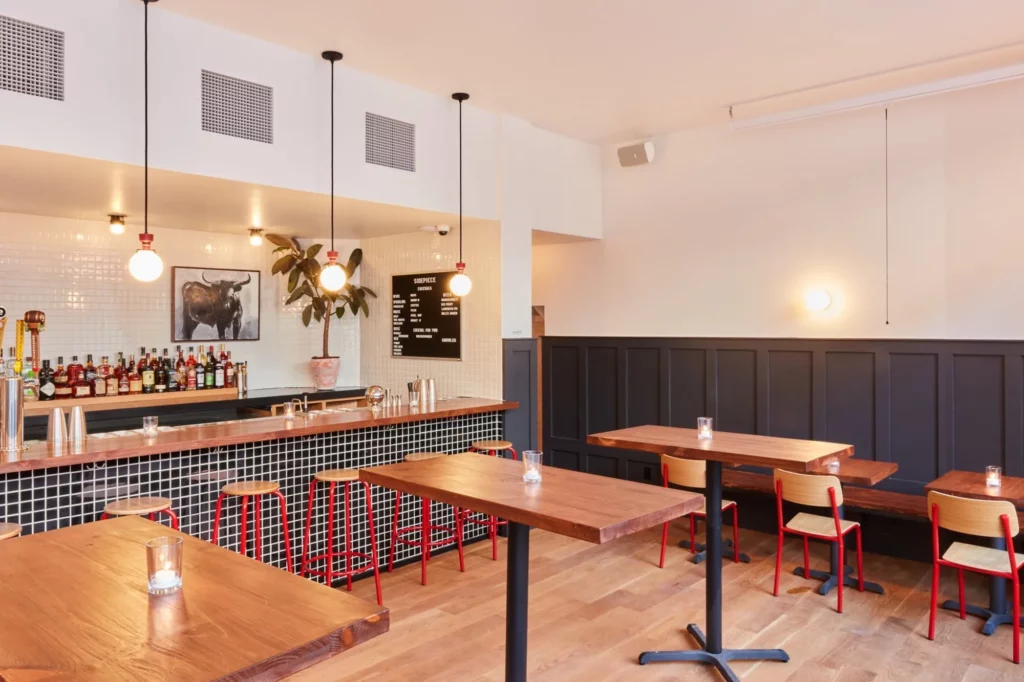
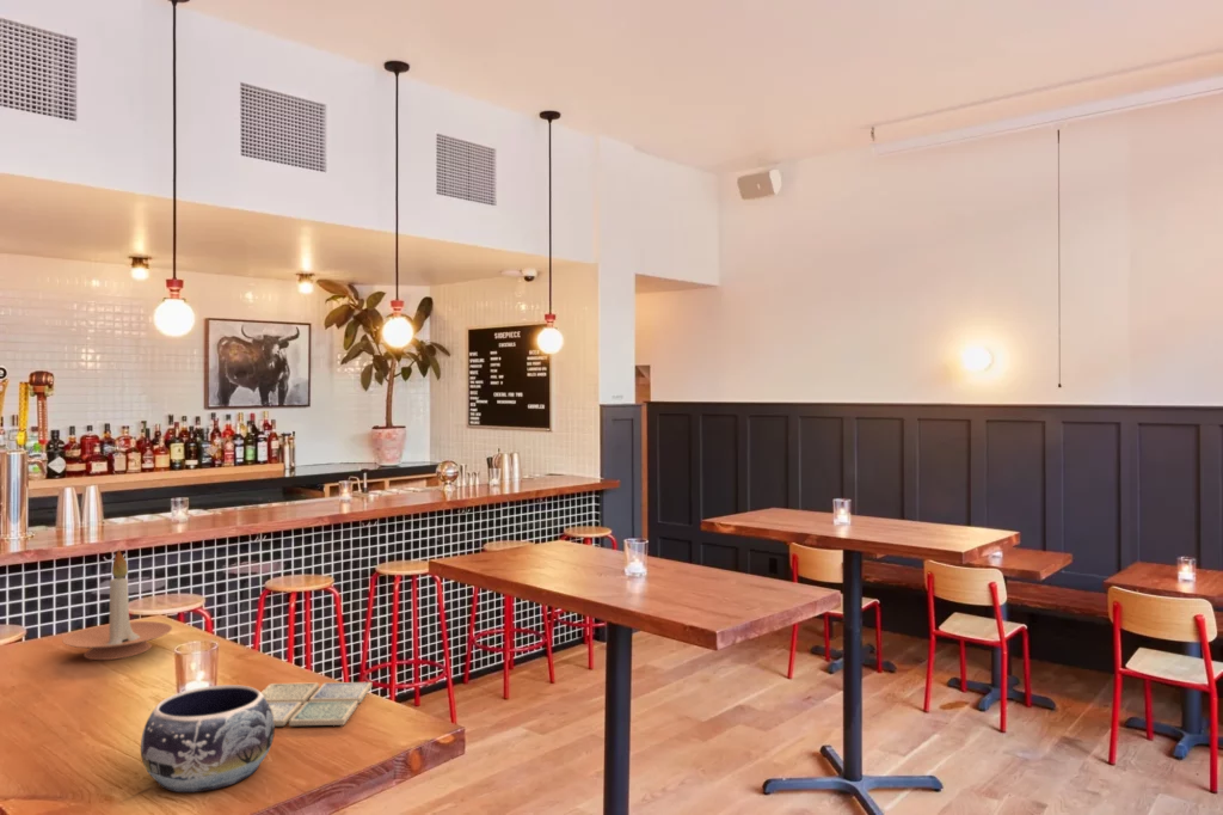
+ drink coaster (305, 703)
+ decorative bowl (209, 736)
+ candle holder (118, 600)
